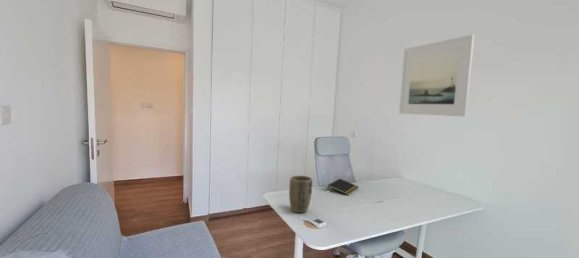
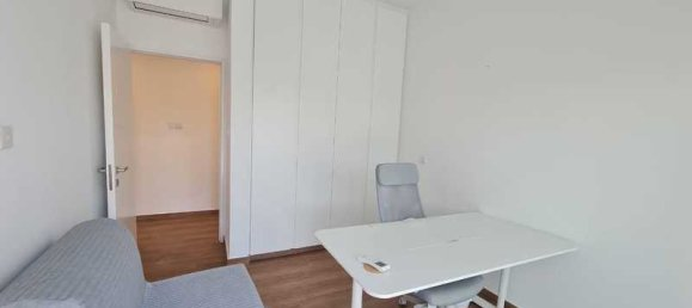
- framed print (431, 79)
- plant pot (300, 194)
- notepad (343, 186)
